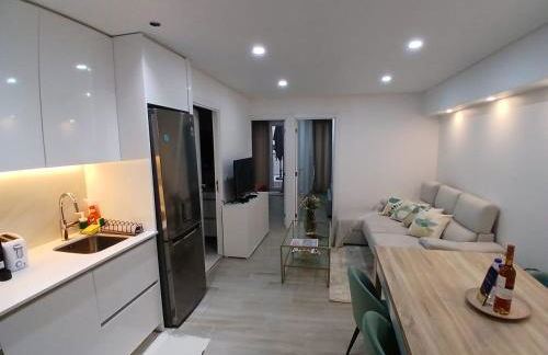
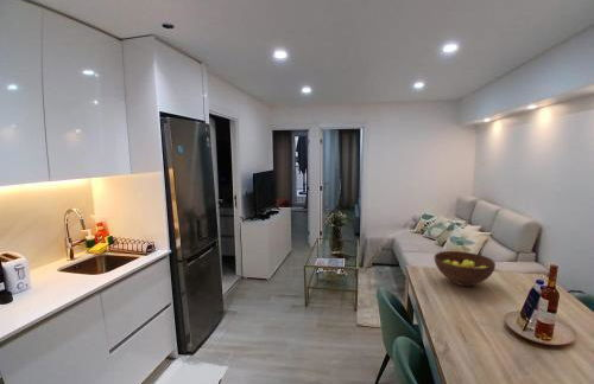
+ fruit bowl (462, 270)
